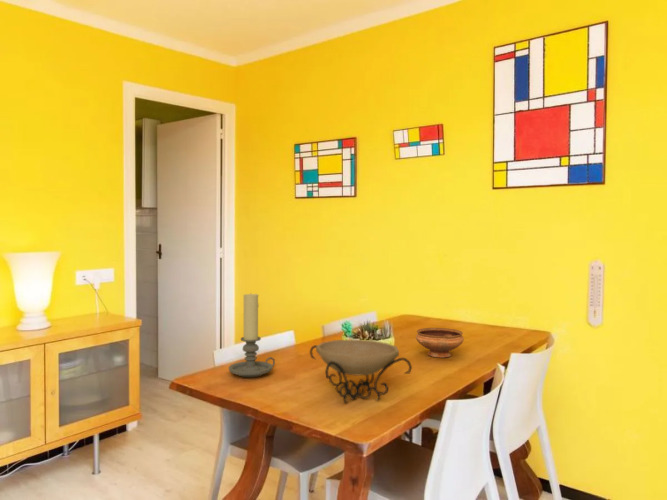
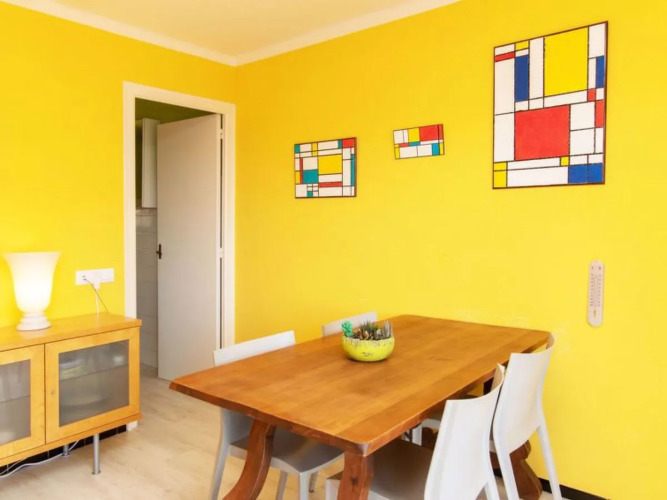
- candle holder (254, 332)
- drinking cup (439, 343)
- decorative bowl (357, 372)
